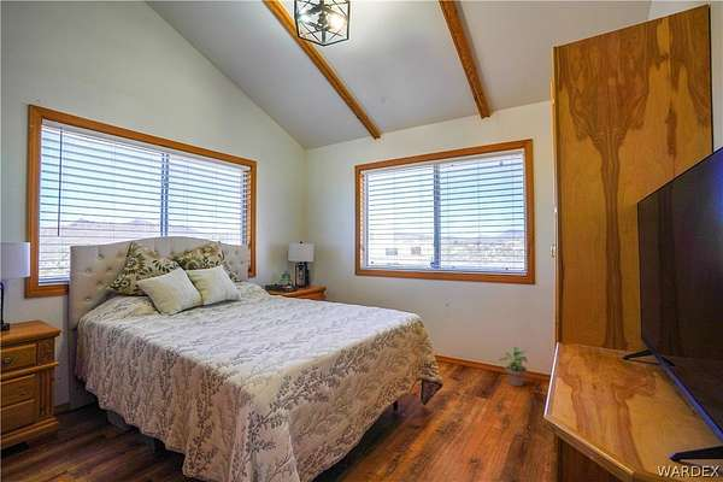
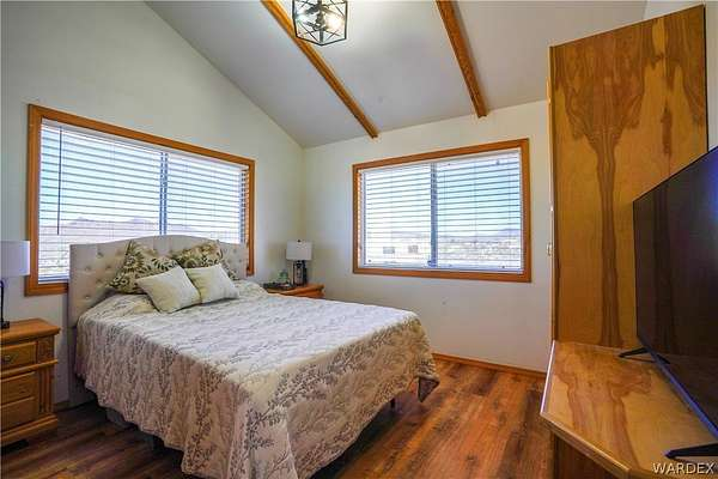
- potted plant (513, 364)
